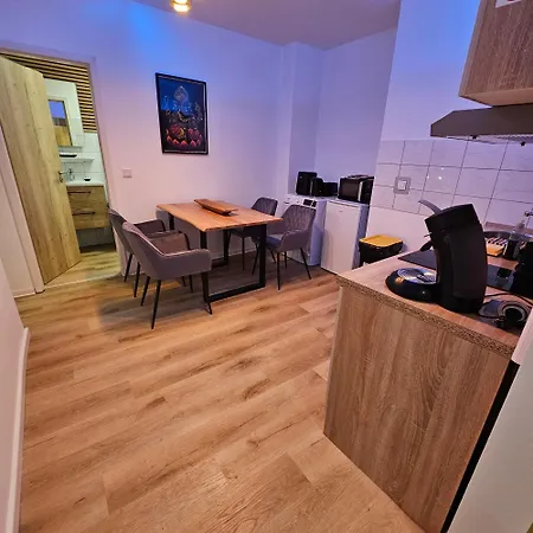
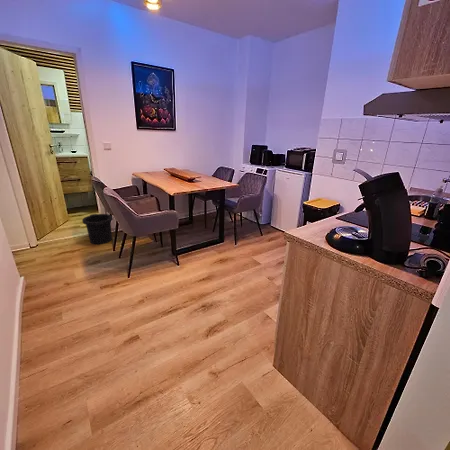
+ trash can (99, 229)
